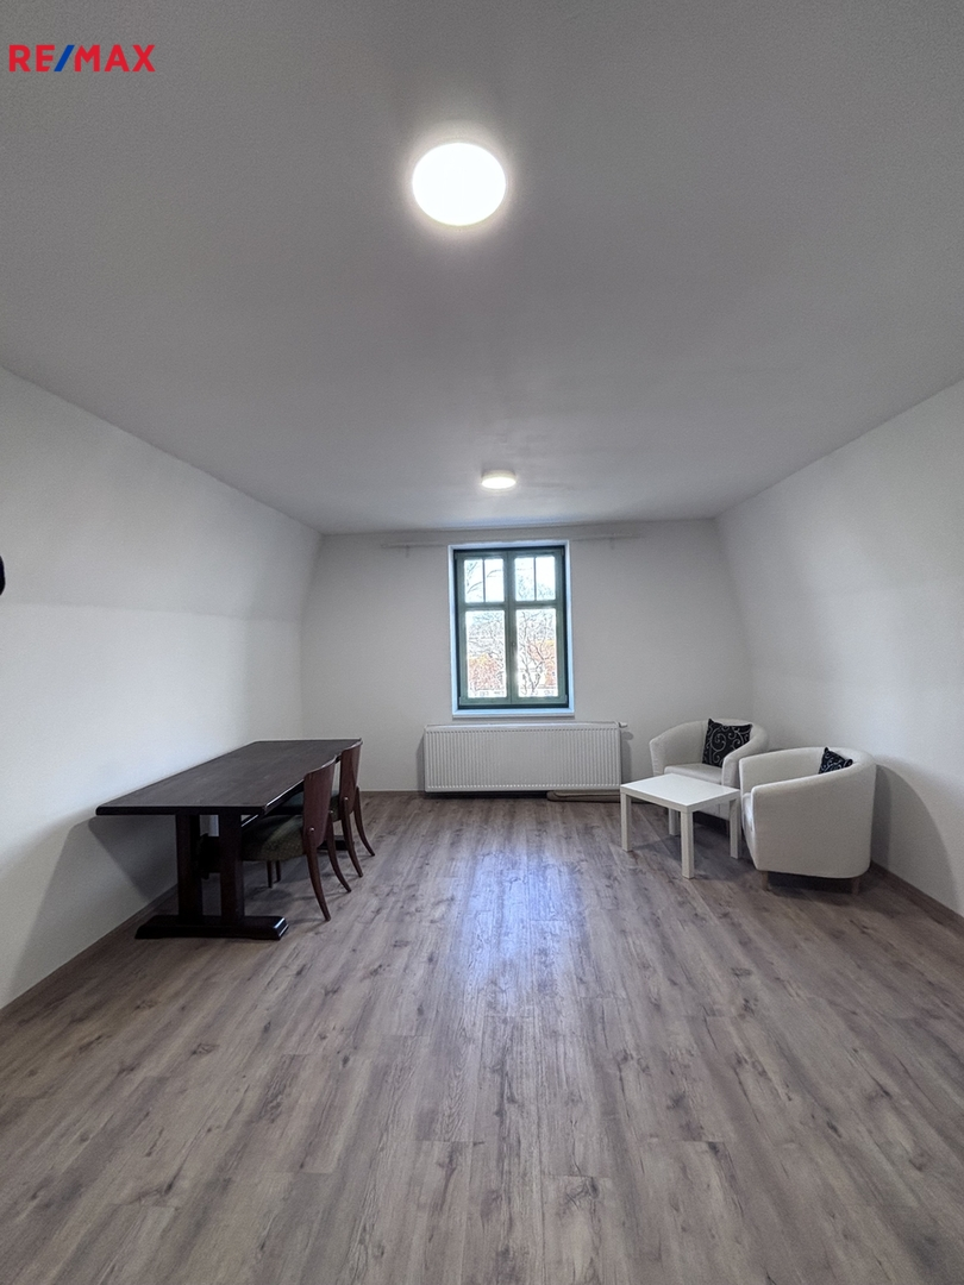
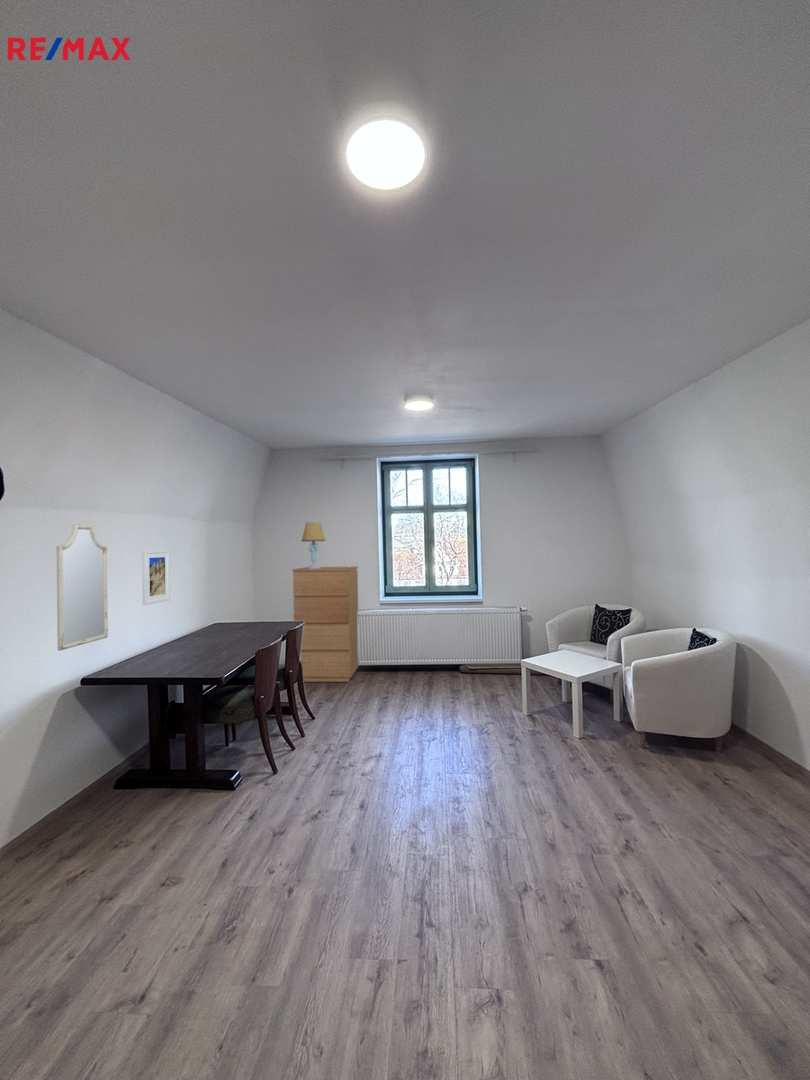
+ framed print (156, 576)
+ dresser (327, 621)
+ table lamp (313, 545)
+ home mirror (84, 584)
